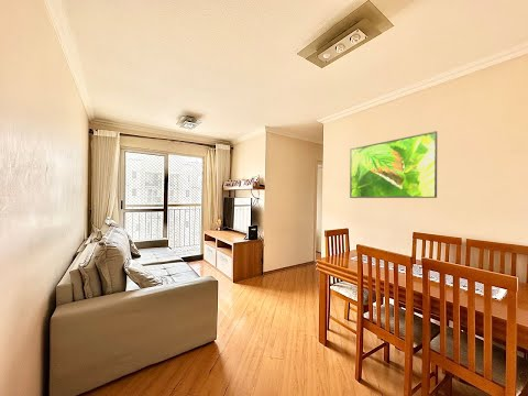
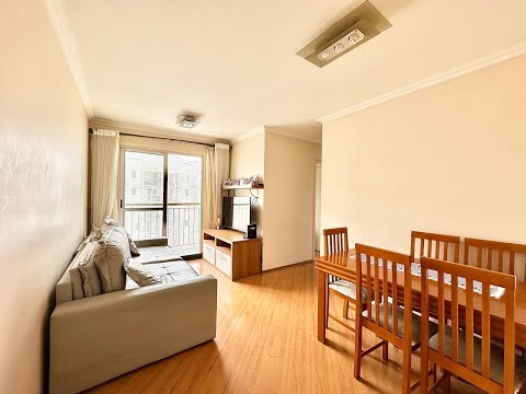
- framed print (386, 169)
